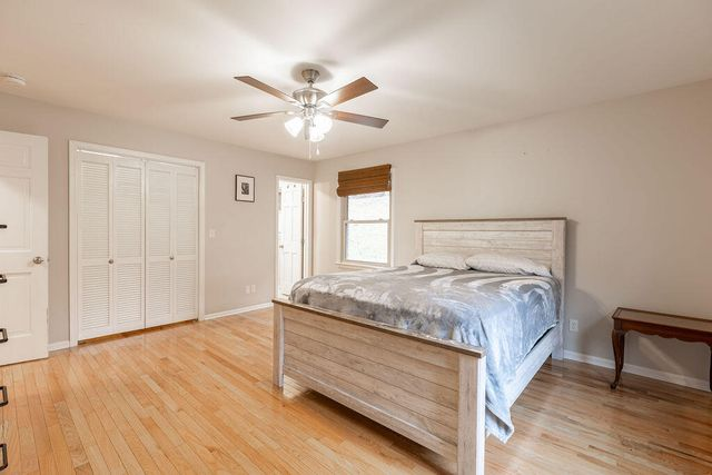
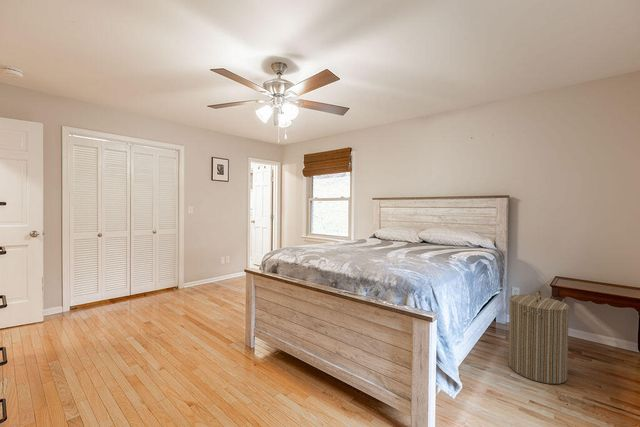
+ laundry hamper (537, 330)
